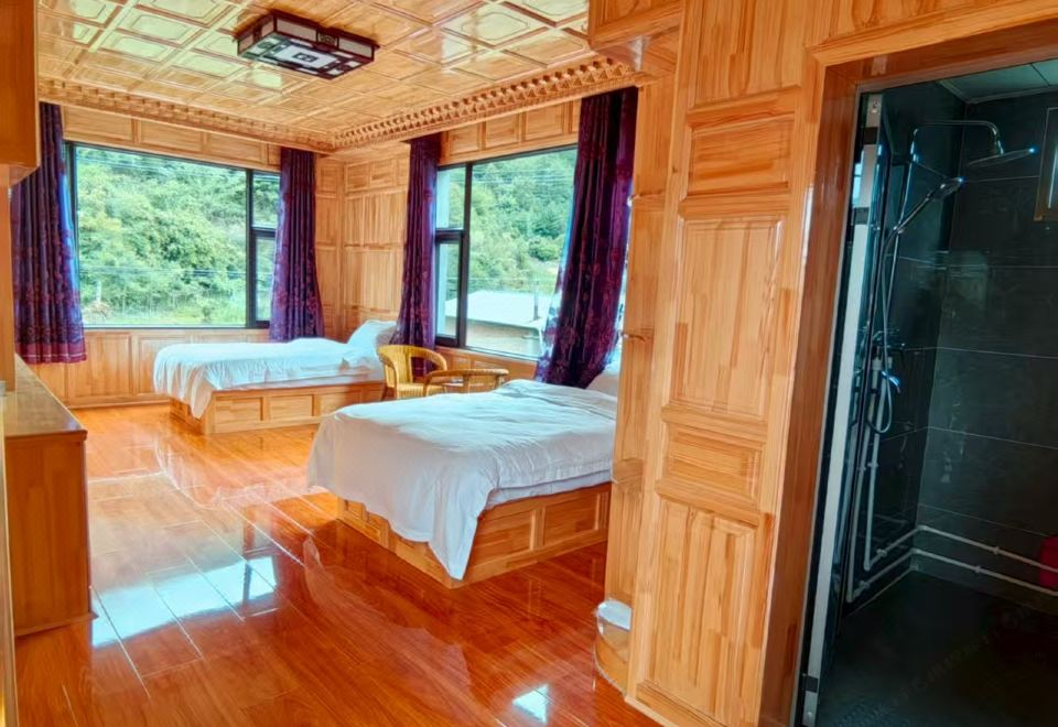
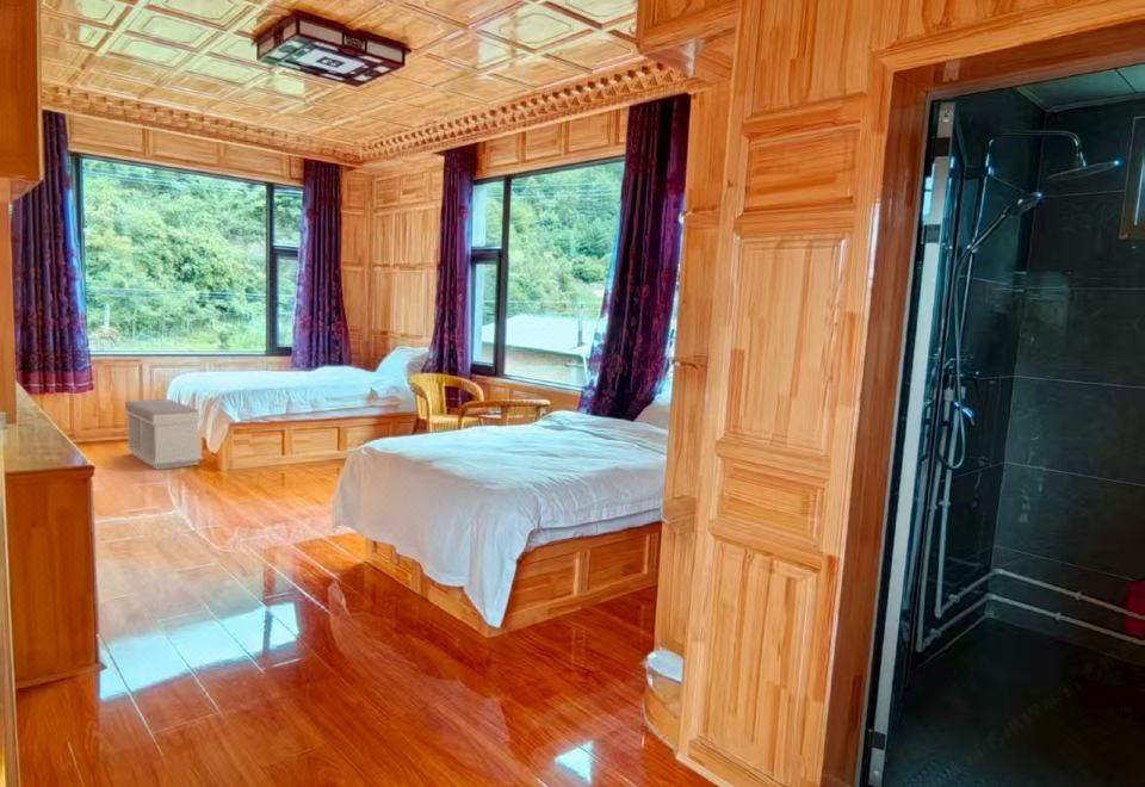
+ bench (162, 432)
